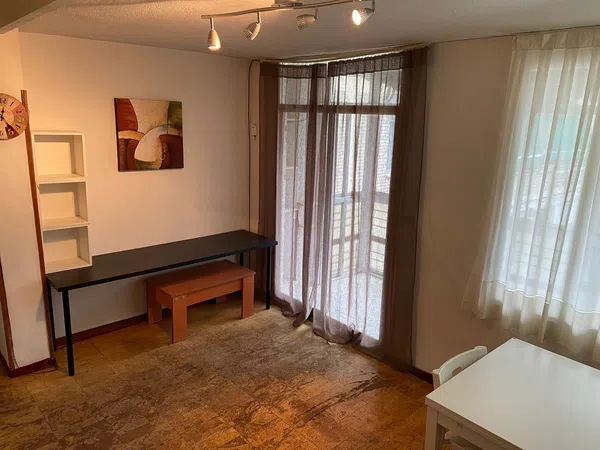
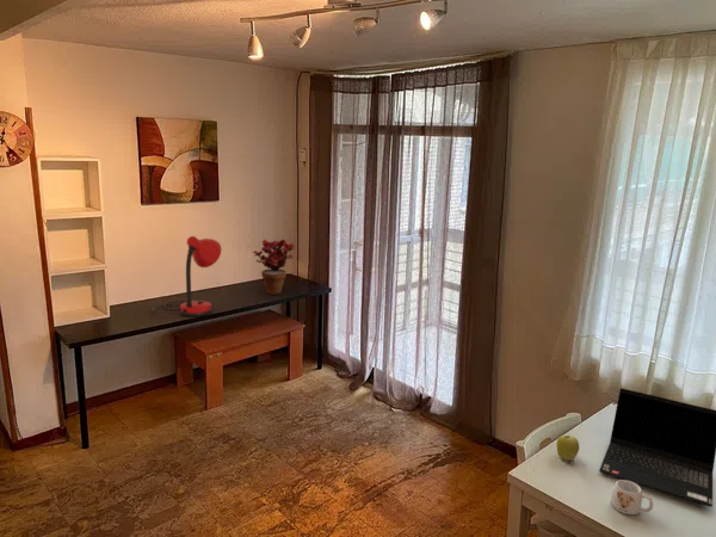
+ mug (631, 499)
+ laptop computer (661, 442)
+ apple (567, 445)
+ desk lamp (186, 272)
+ potted plant (273, 265)
